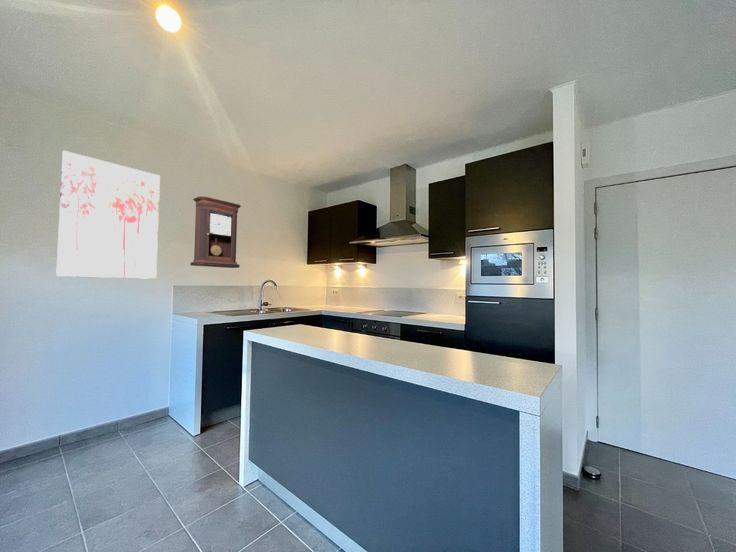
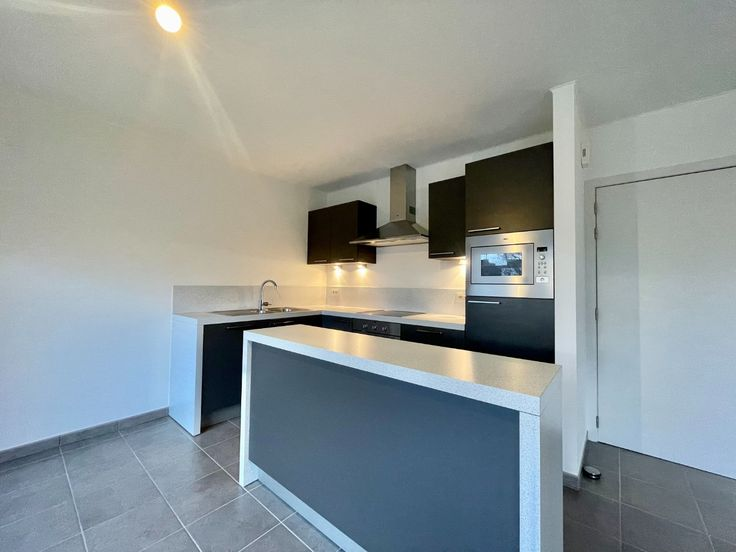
- pendulum clock (218, 234)
- wall art (113, 220)
